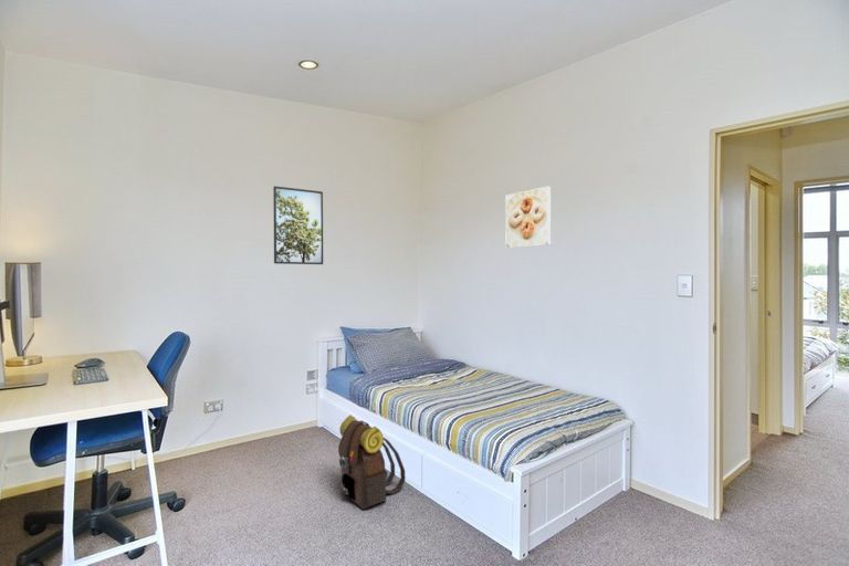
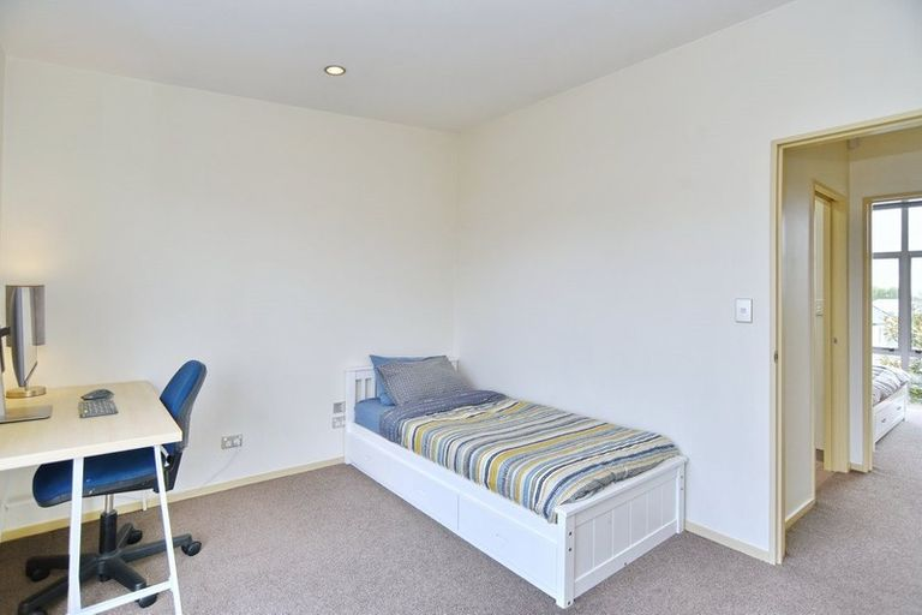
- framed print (526, 219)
- backpack (371, 457)
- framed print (298, 226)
